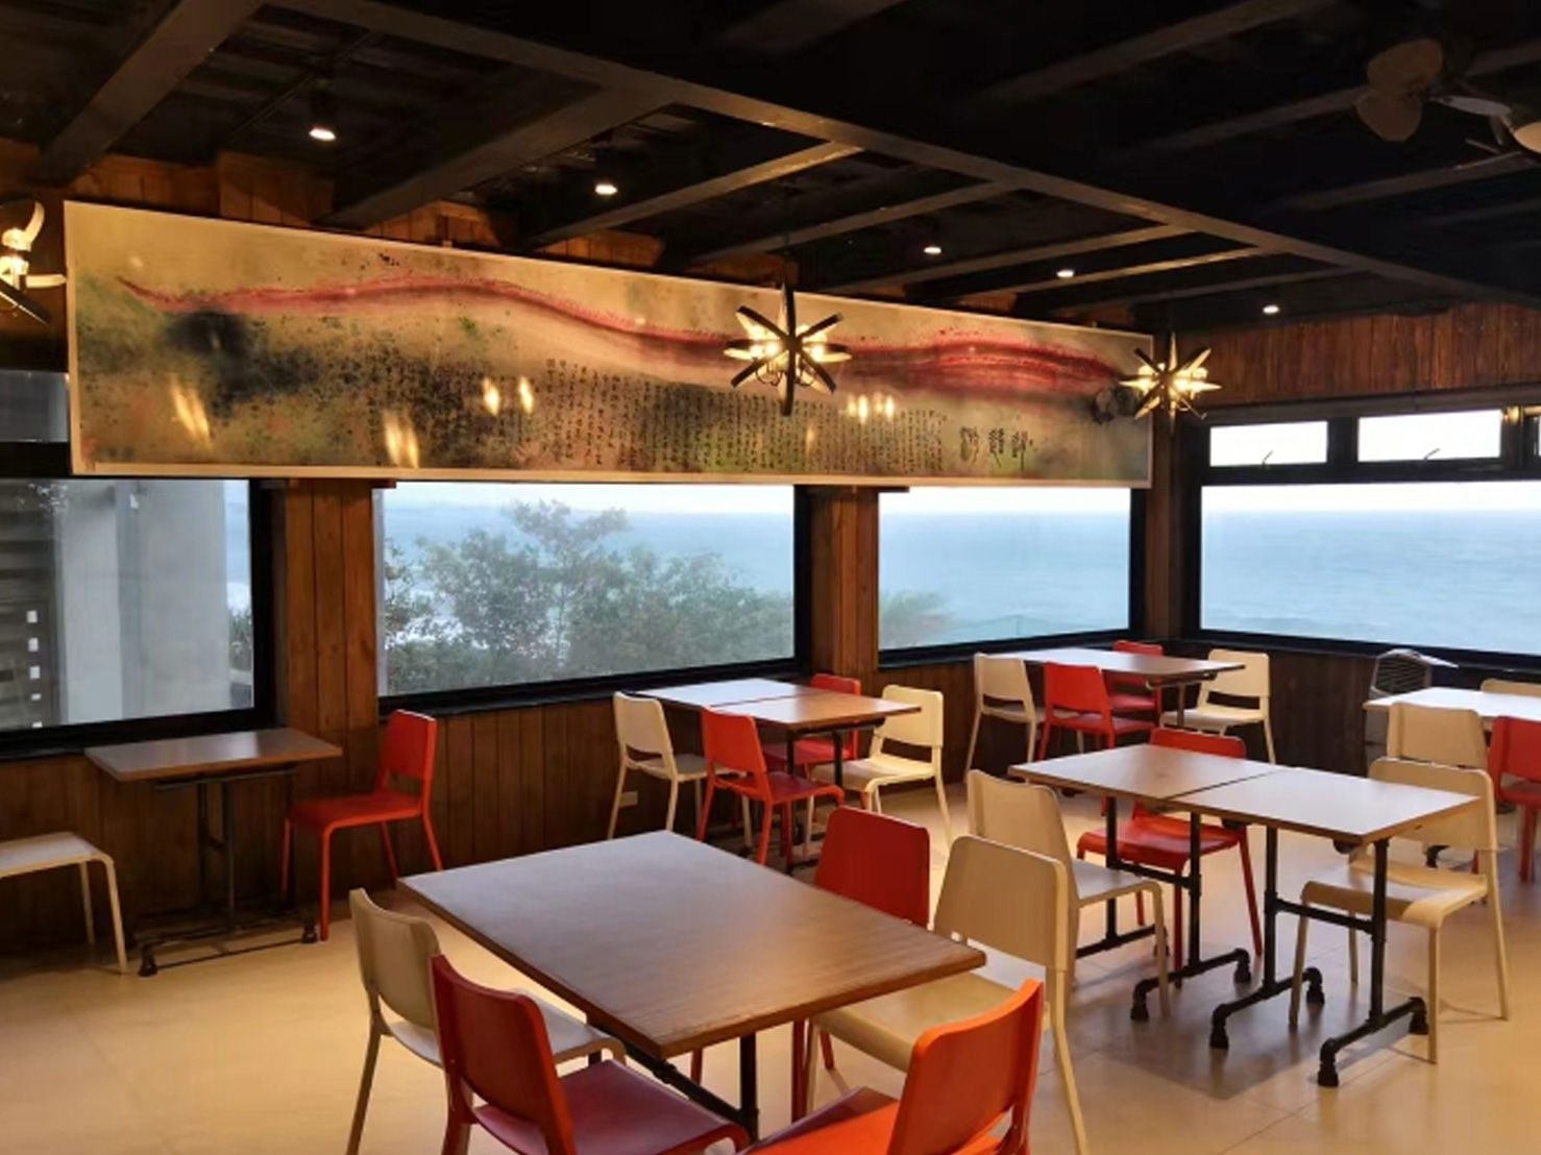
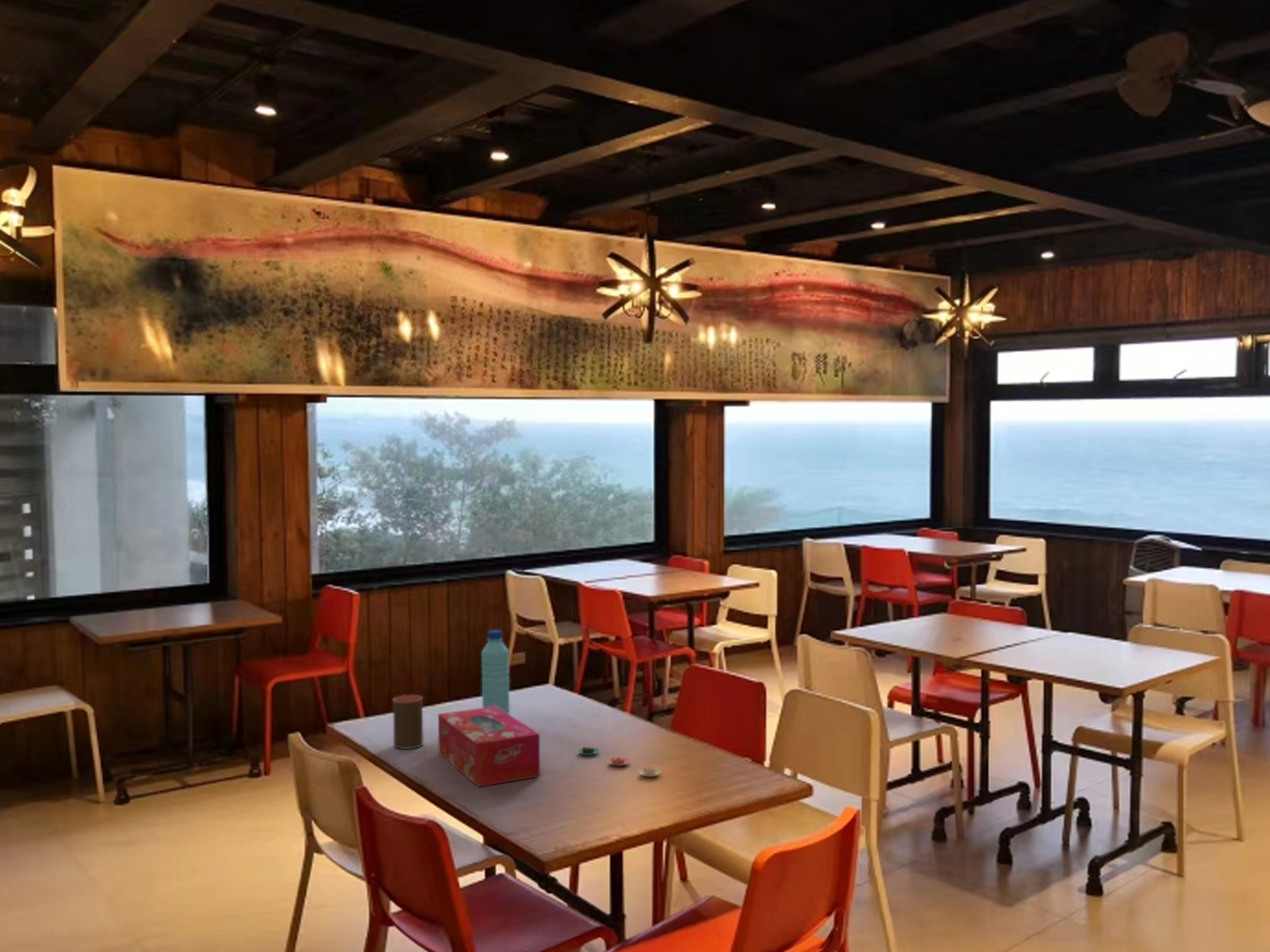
+ plate (618, 760)
+ cup (407, 722)
+ tissue box (487, 743)
+ water bottle (495, 675)
